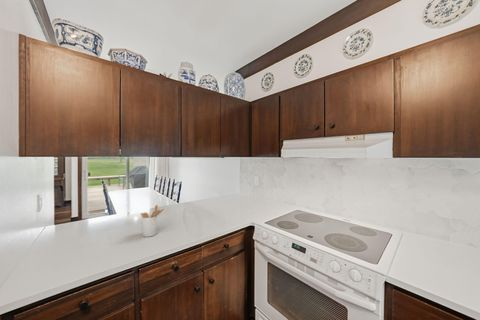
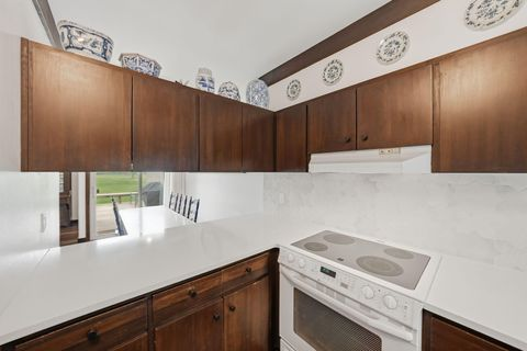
- utensil holder (152, 221)
